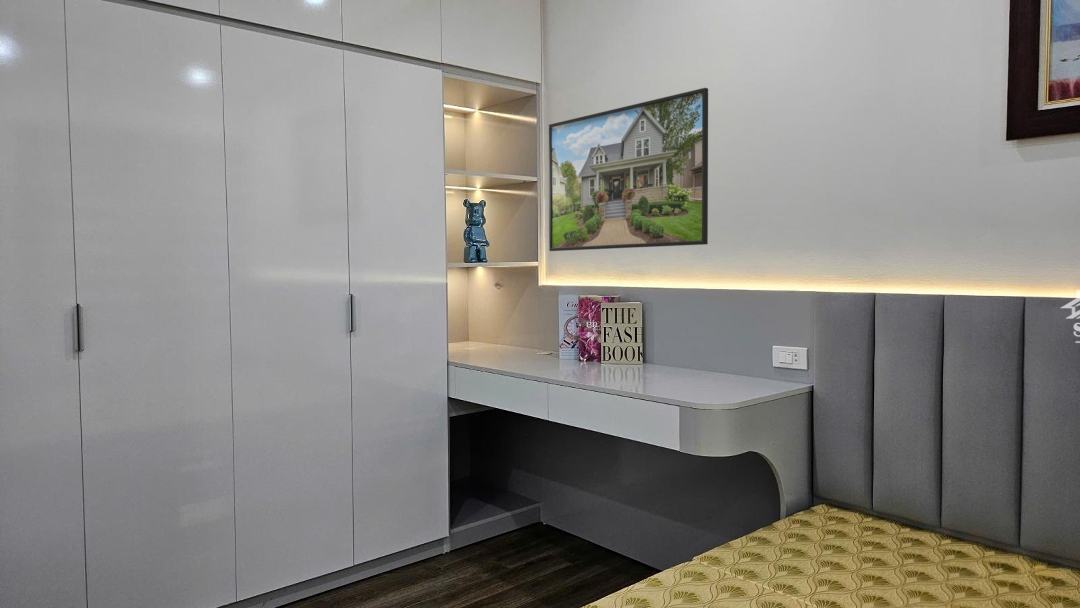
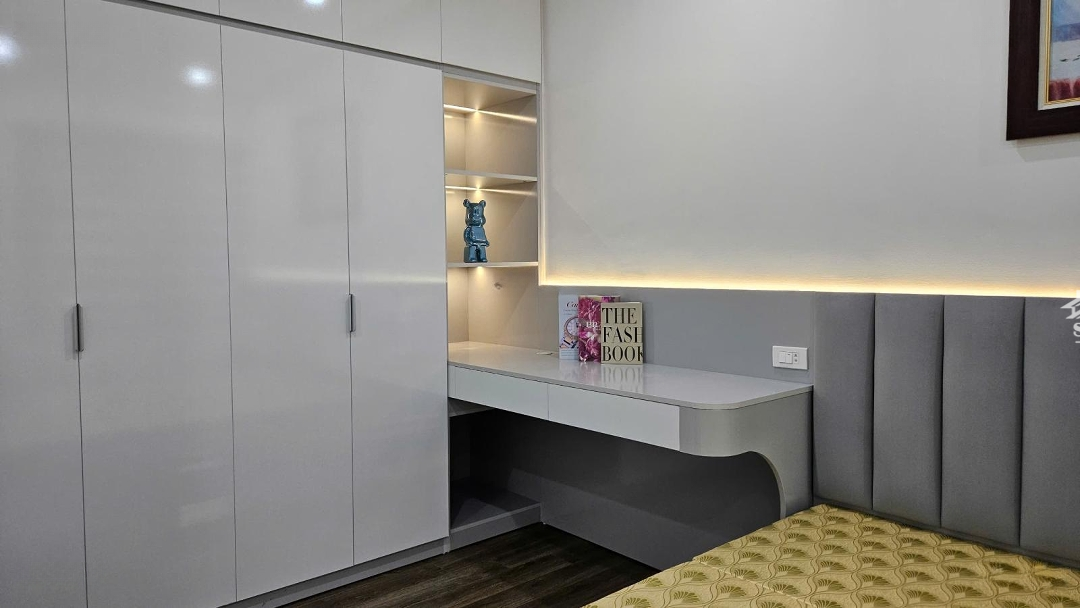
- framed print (620, 178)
